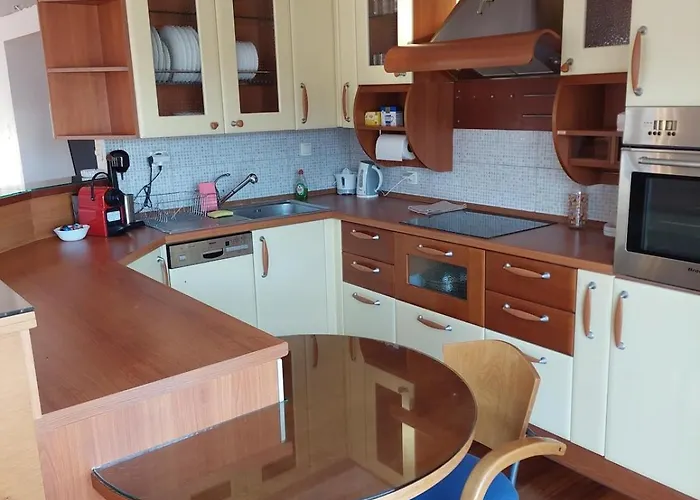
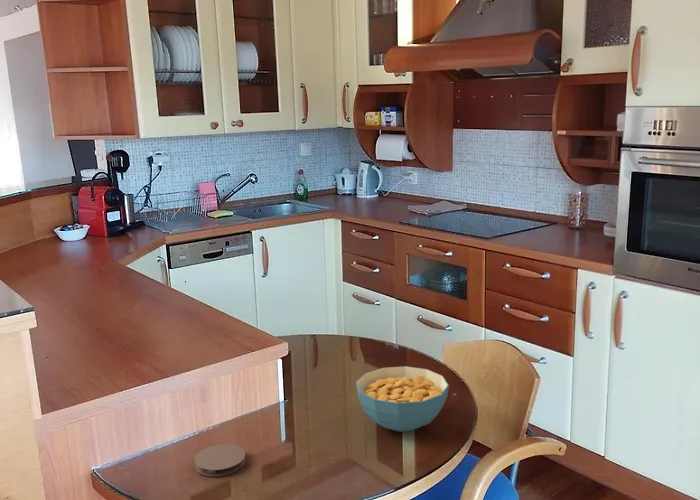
+ coaster (220, 459)
+ cereal bowl (402, 404)
